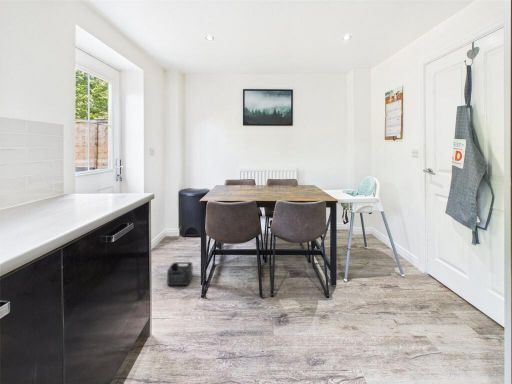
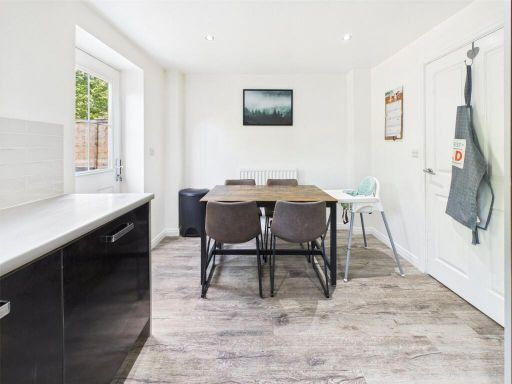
- storage bin (180, 273)
